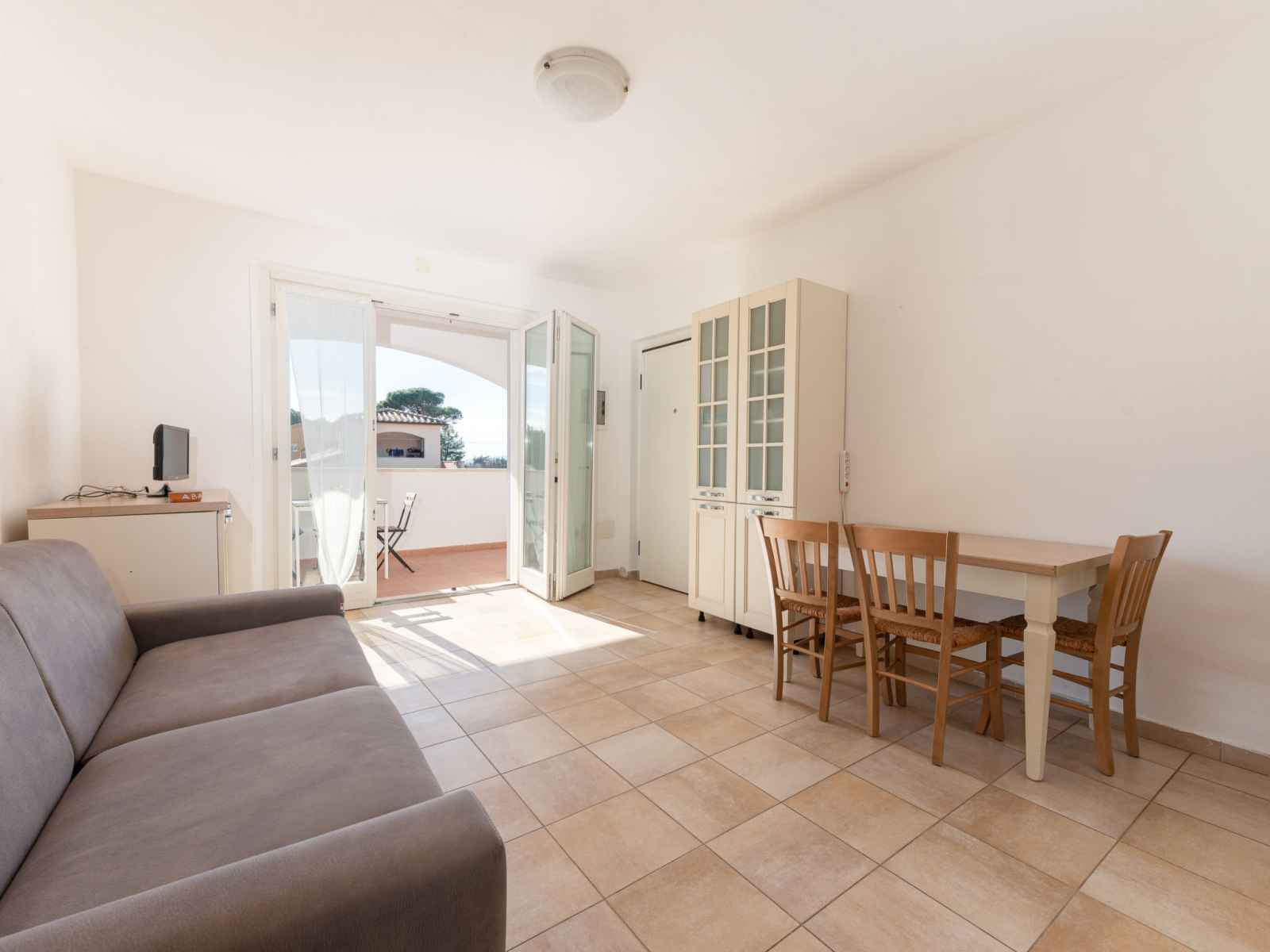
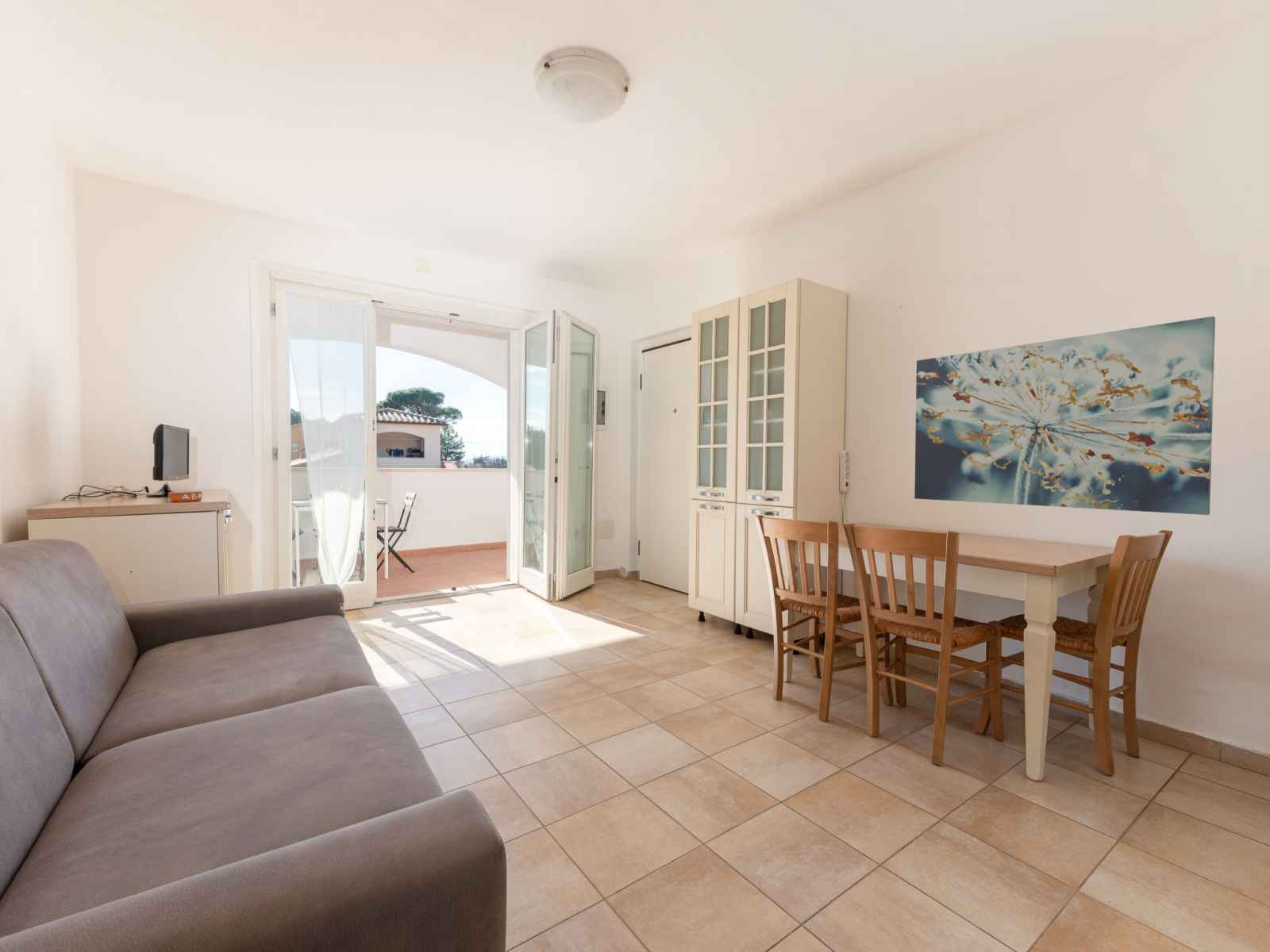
+ wall art (1037, 424)
